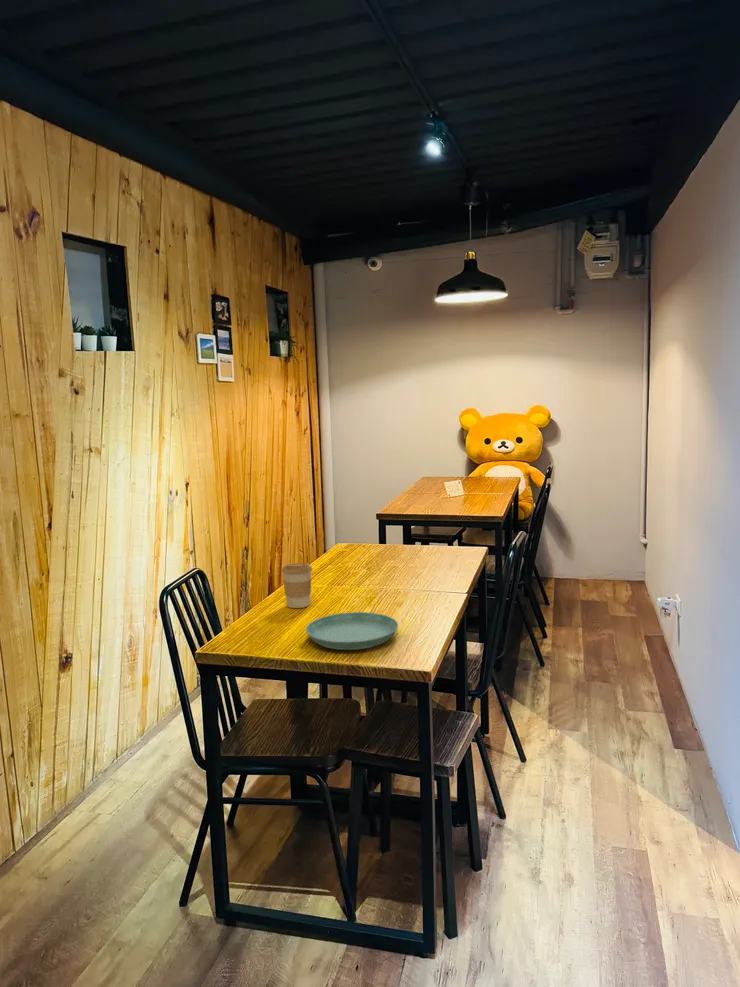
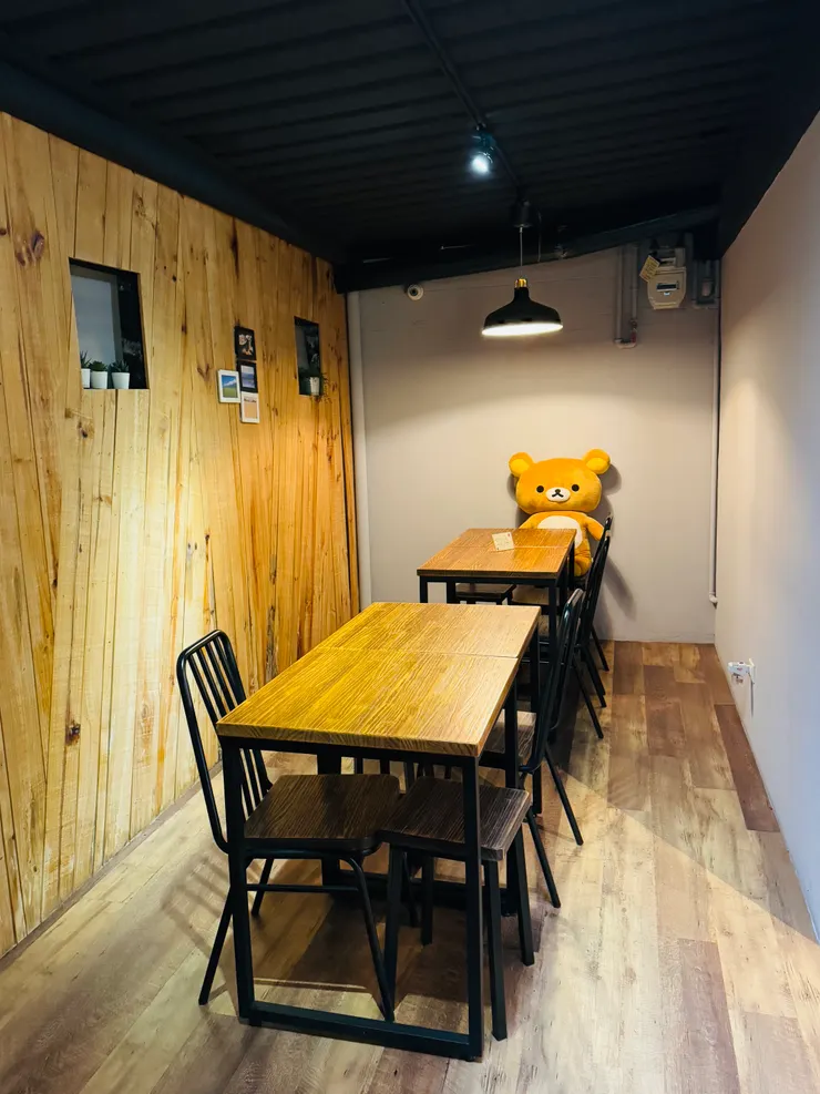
- saucer (352, 631)
- coffee cup (297, 583)
